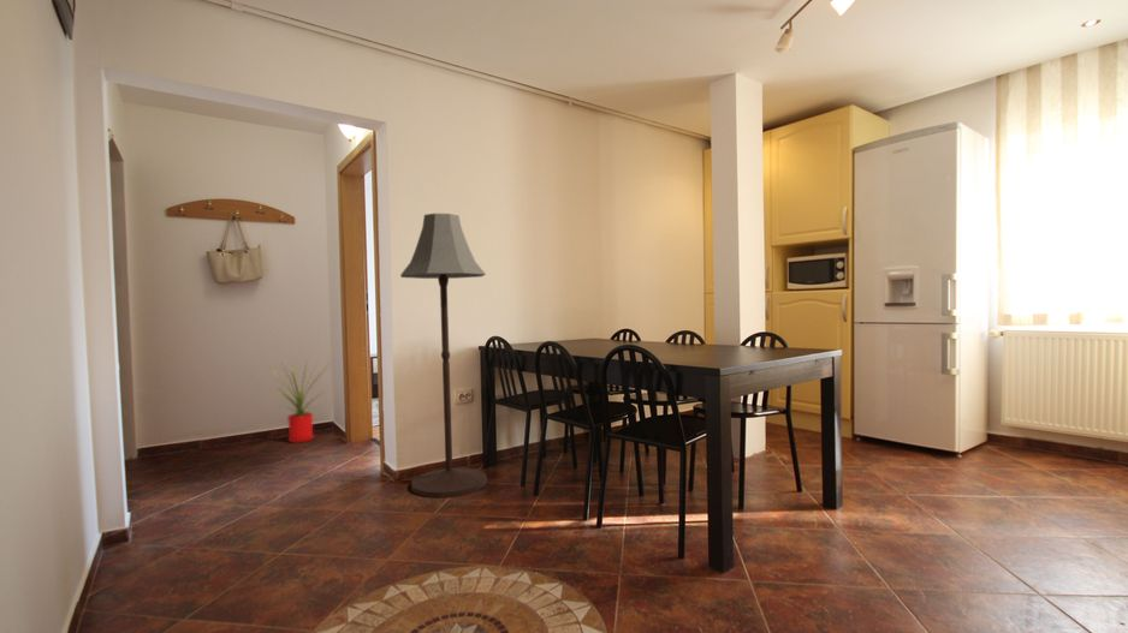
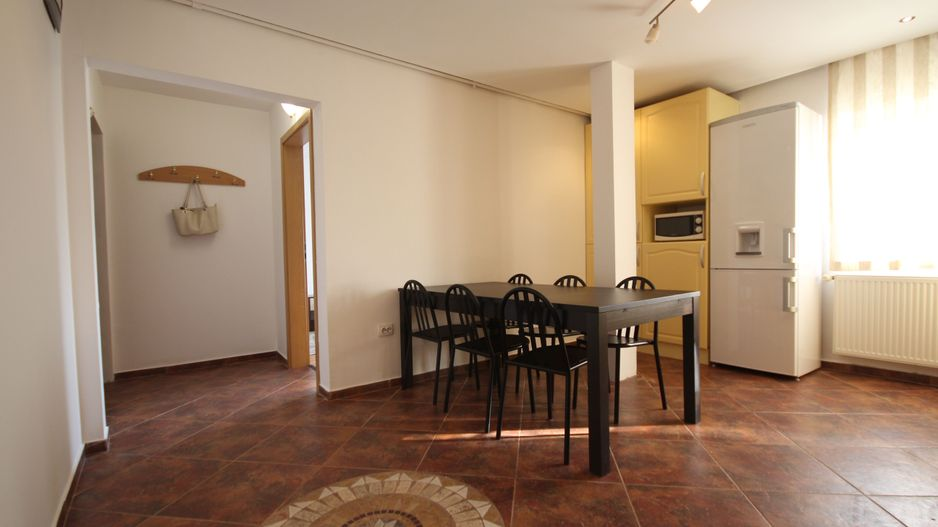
- floor lamp (445, 351)
- house plant (299, 399)
